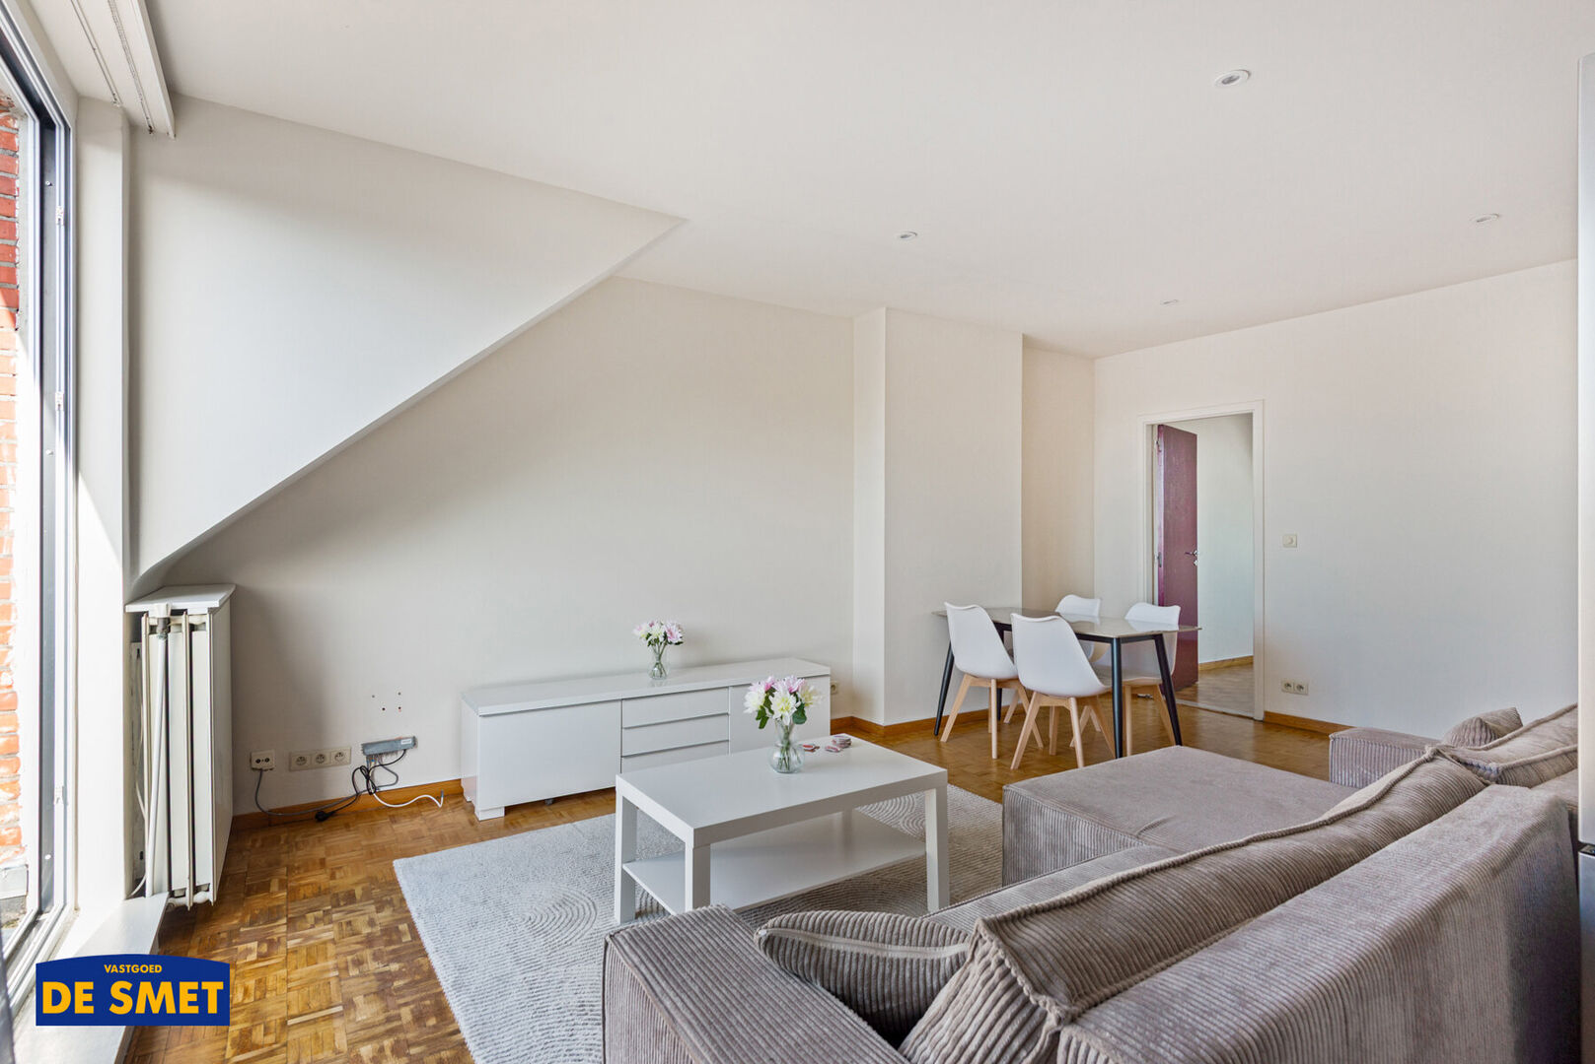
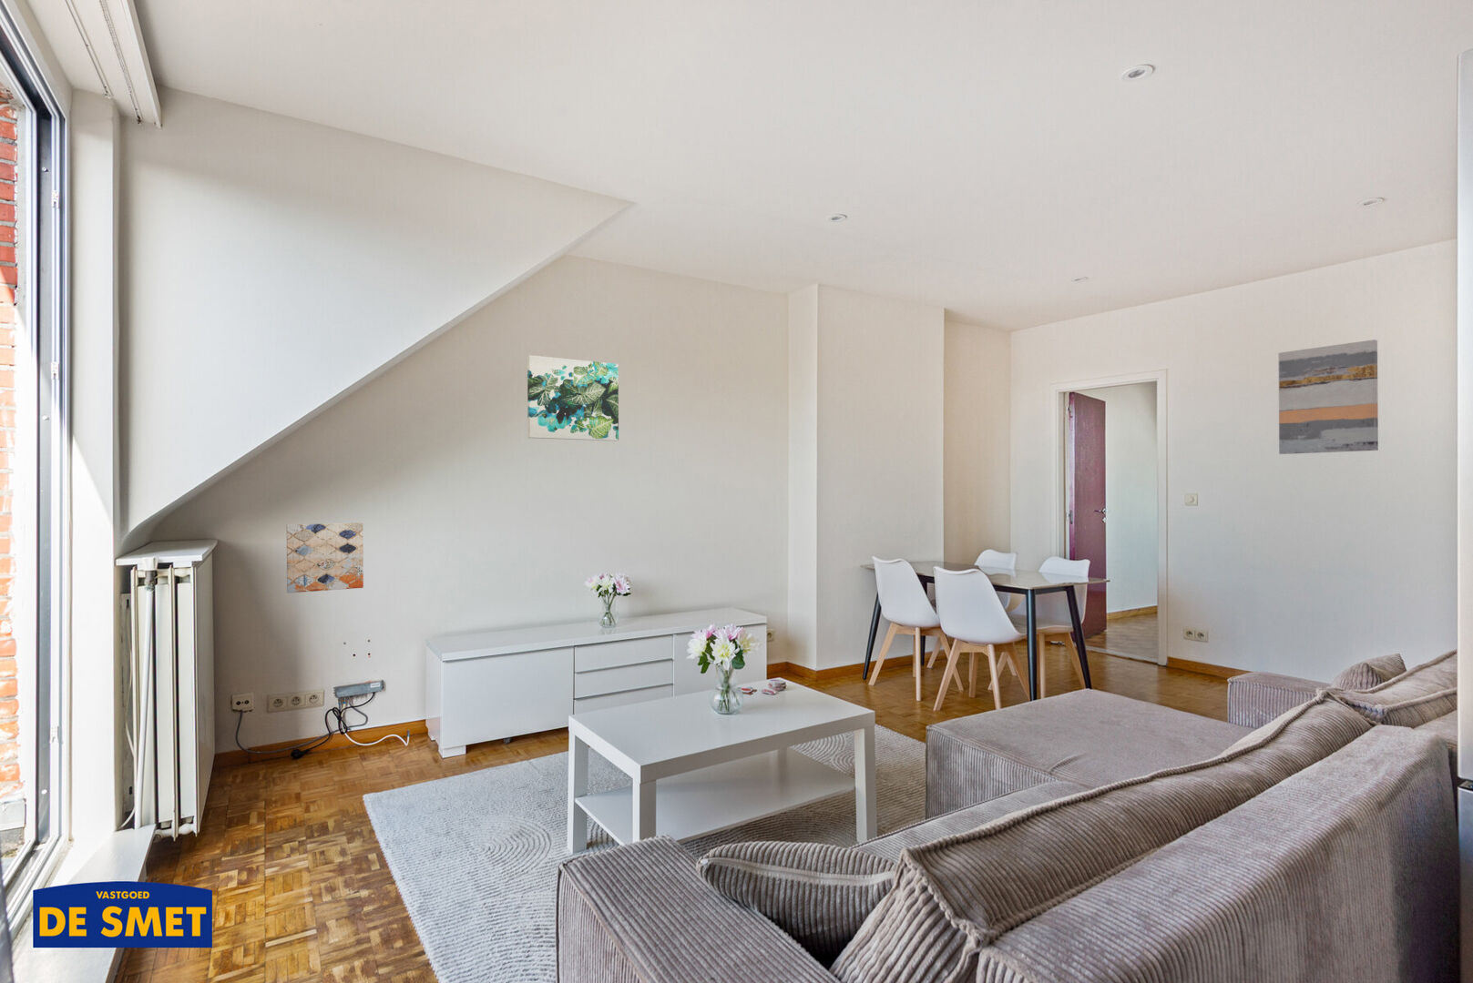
+ wall art (574, 399)
+ wall art (1326, 399)
+ wall art (325, 556)
